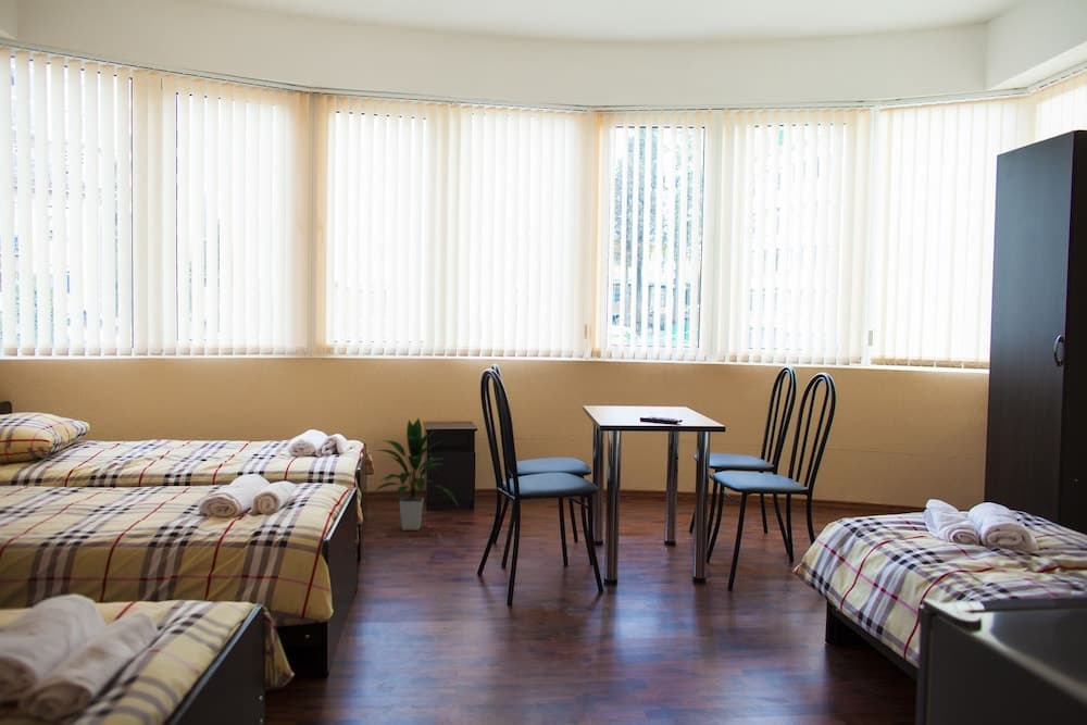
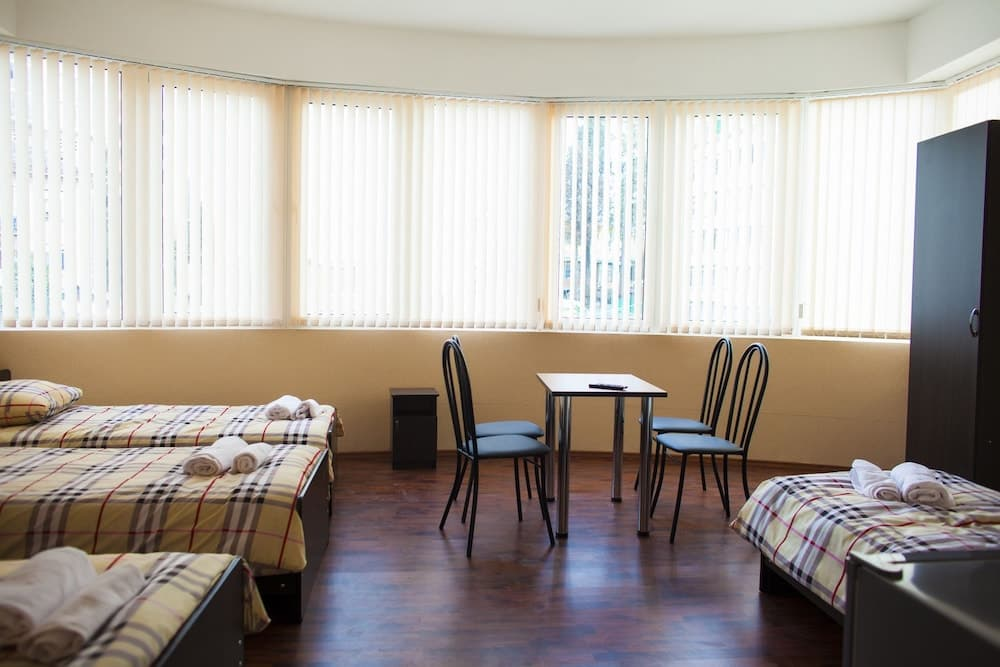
- indoor plant (414, 474)
